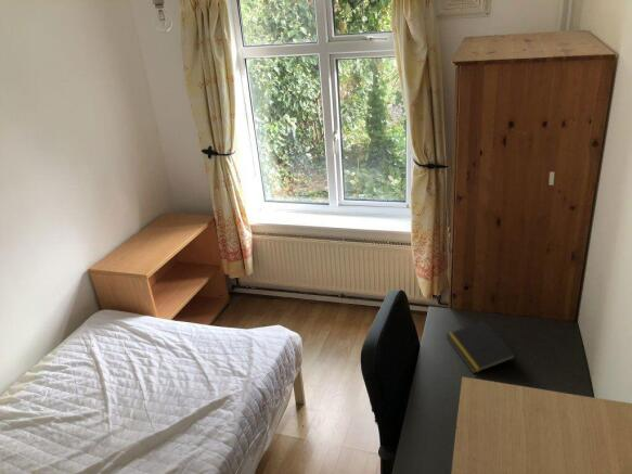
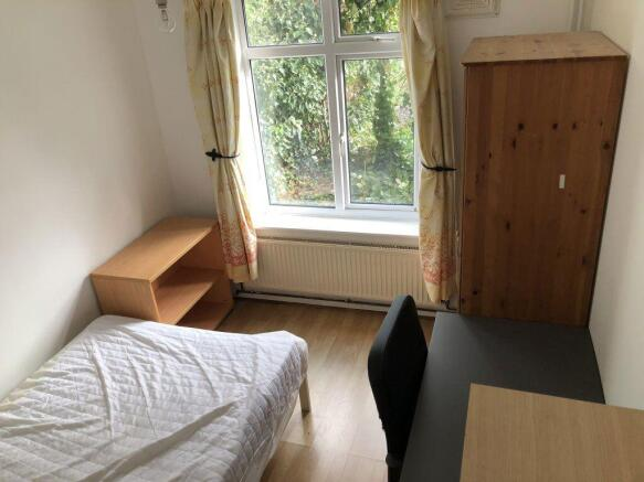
- notepad (478, 345)
